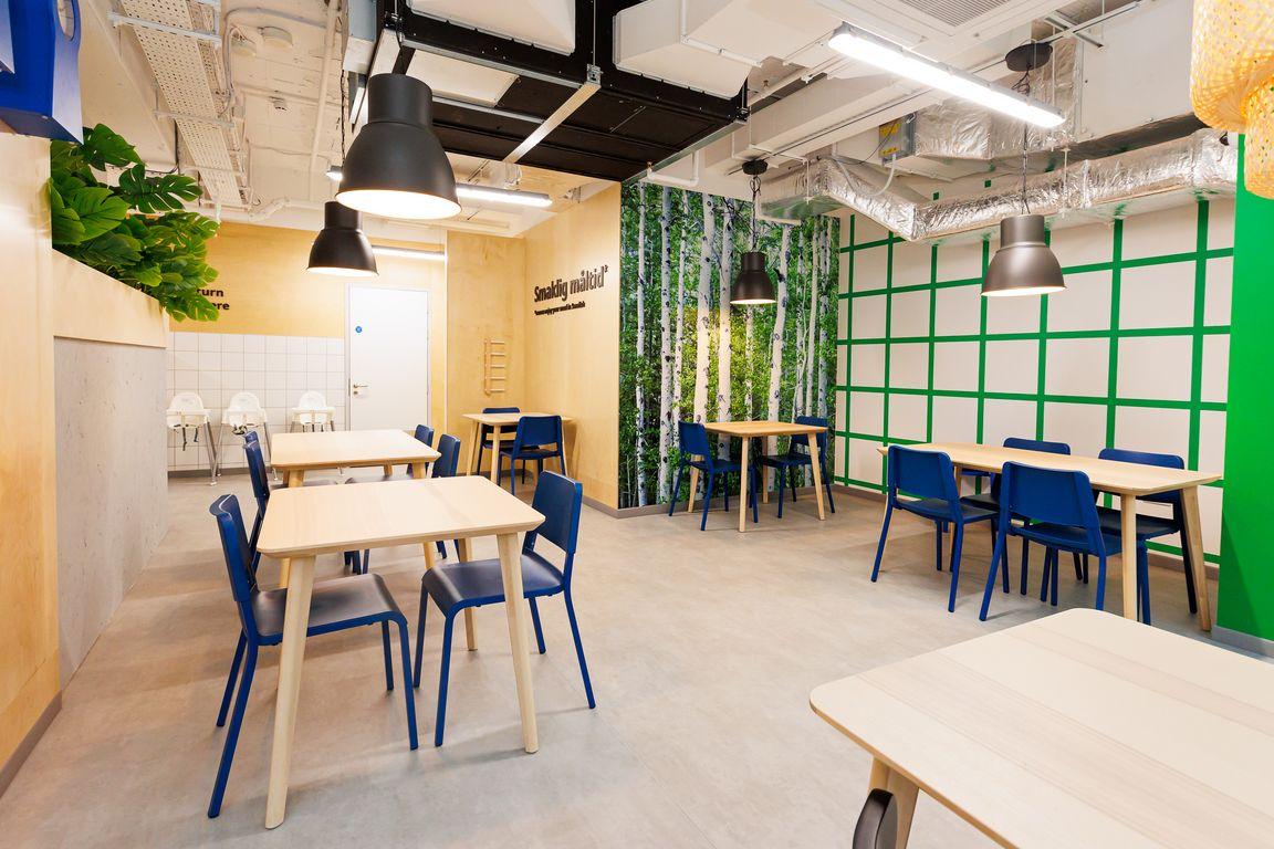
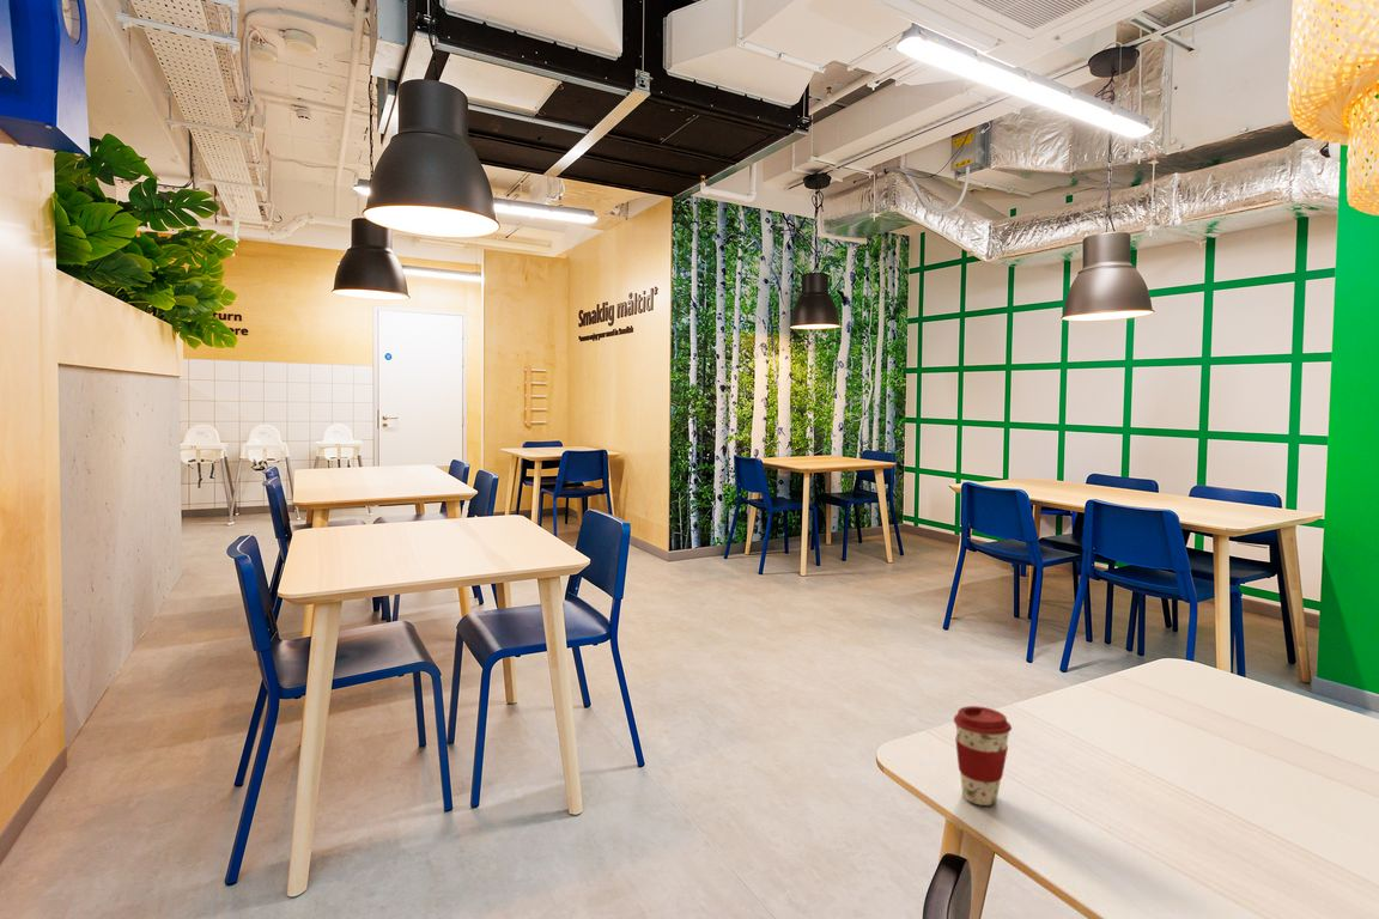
+ coffee cup (980, 755)
